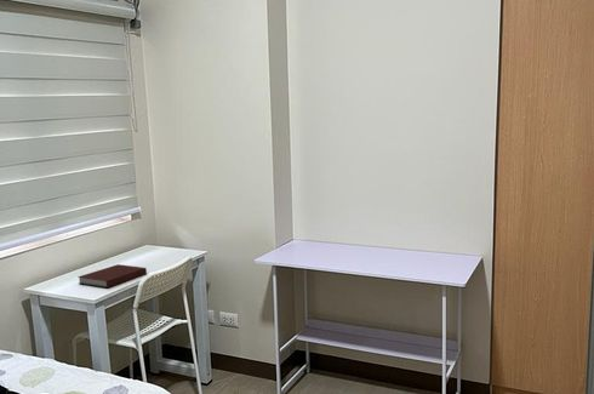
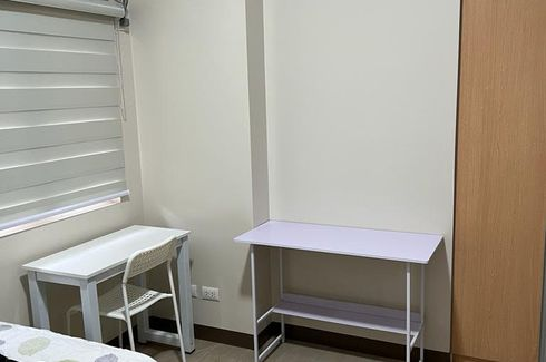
- notebook (113, 275)
